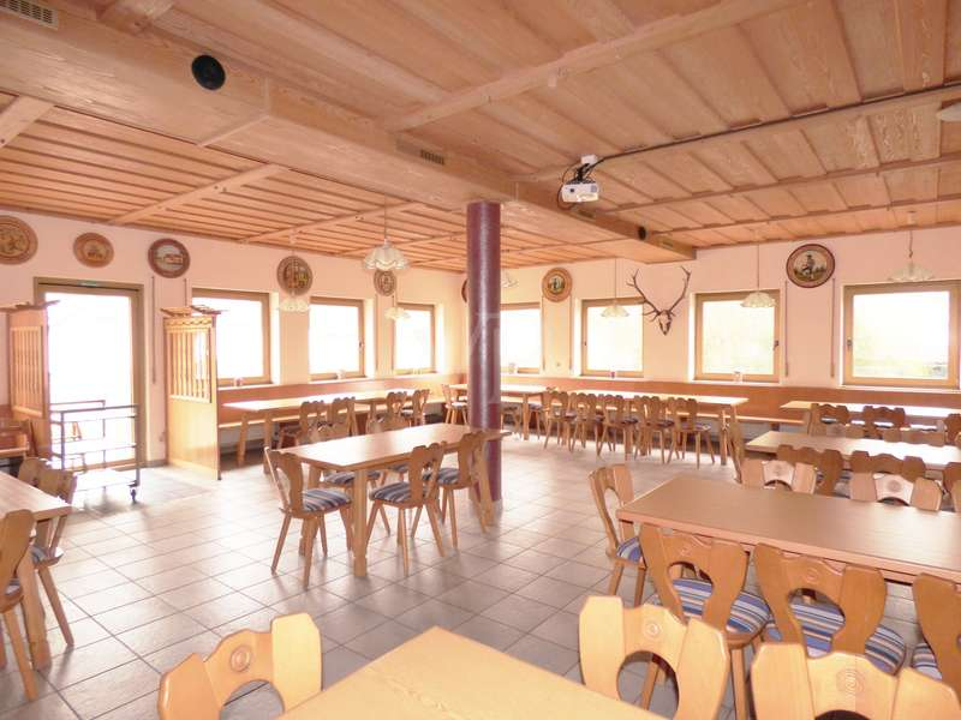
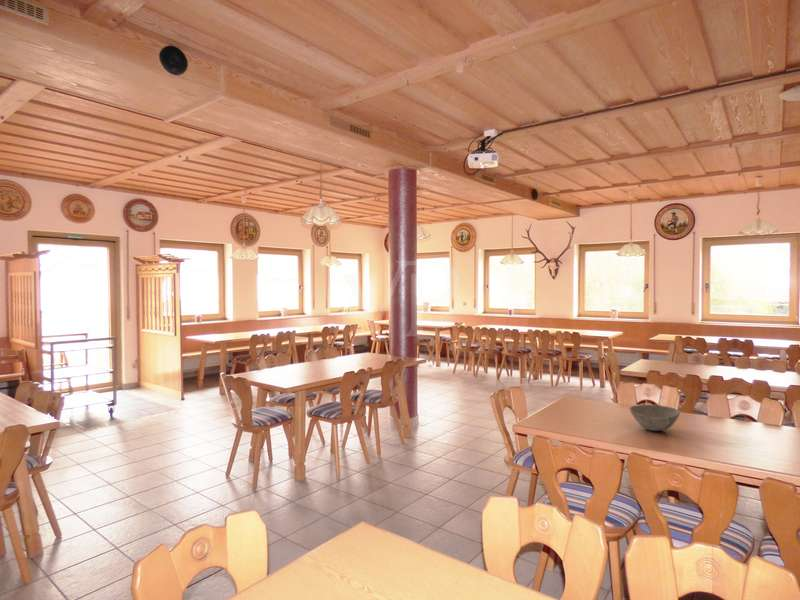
+ bowl (653, 419)
